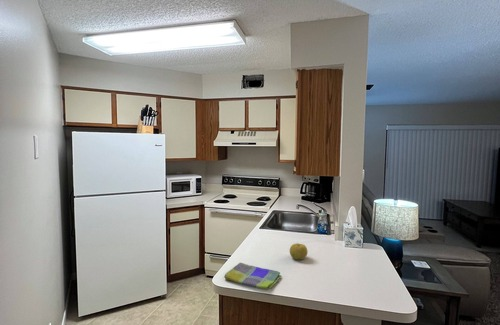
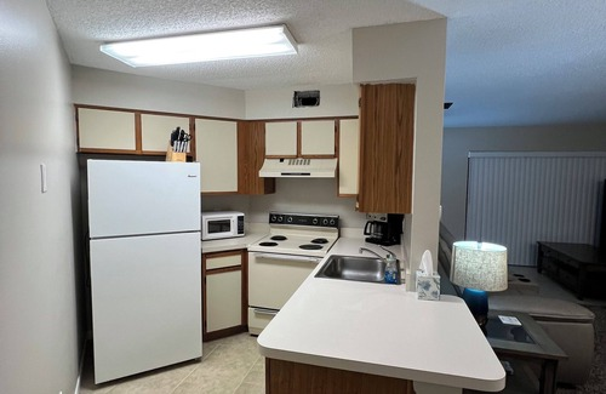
- fruit (298, 251)
- dish towel (252, 275)
